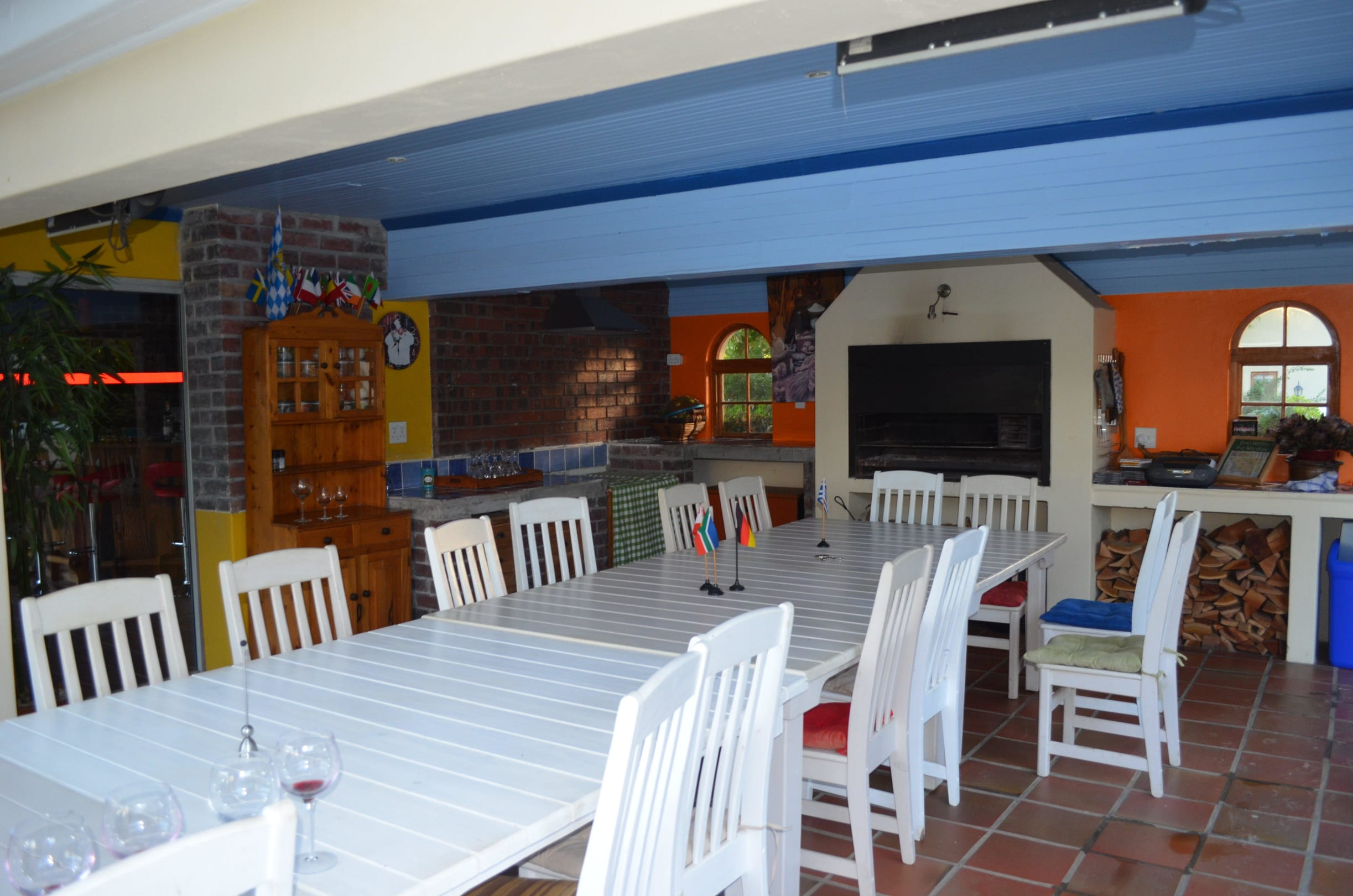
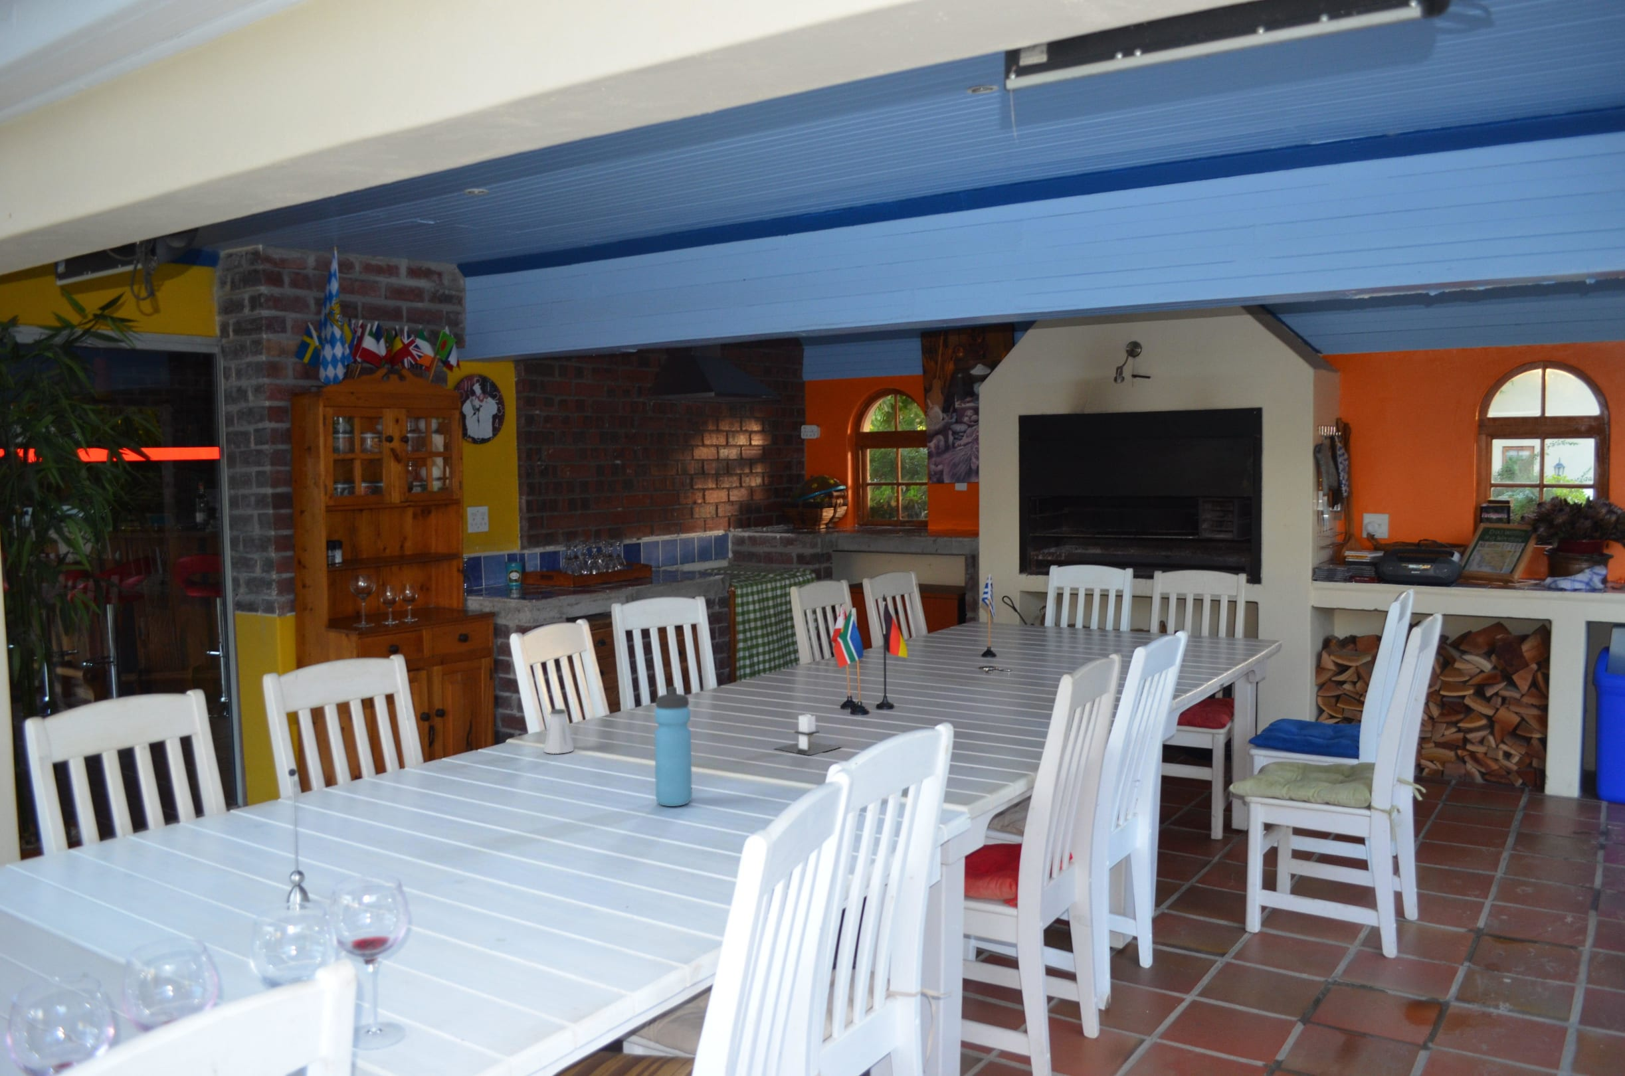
+ saltshaker (558, 730)
+ water bottle (673, 745)
+ architectural model (807, 731)
